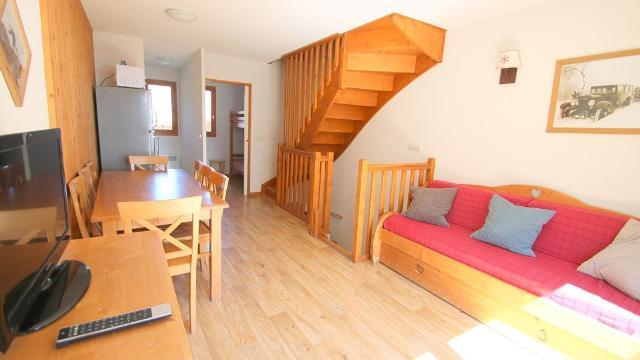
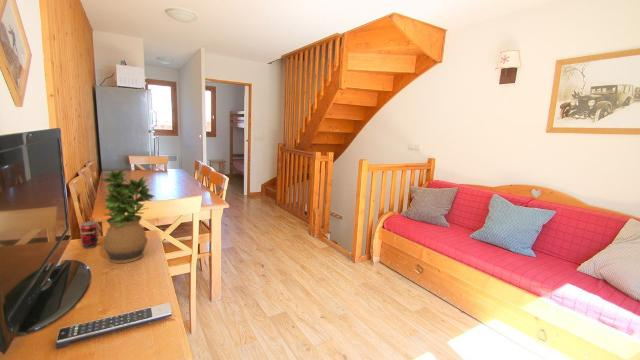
+ potted plant (127, 214)
+ beverage can (89, 232)
